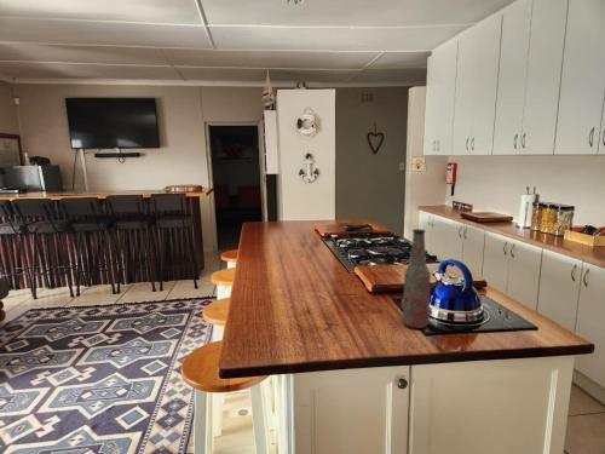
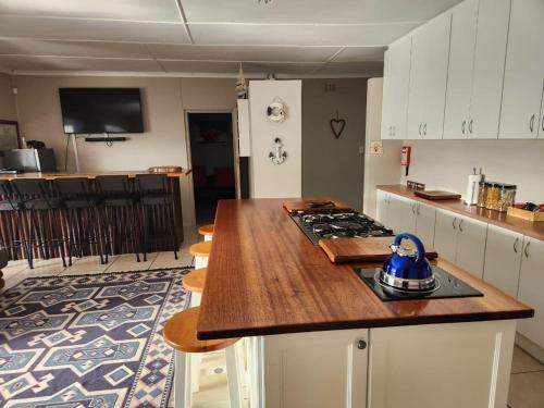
- bottle (416, 277)
